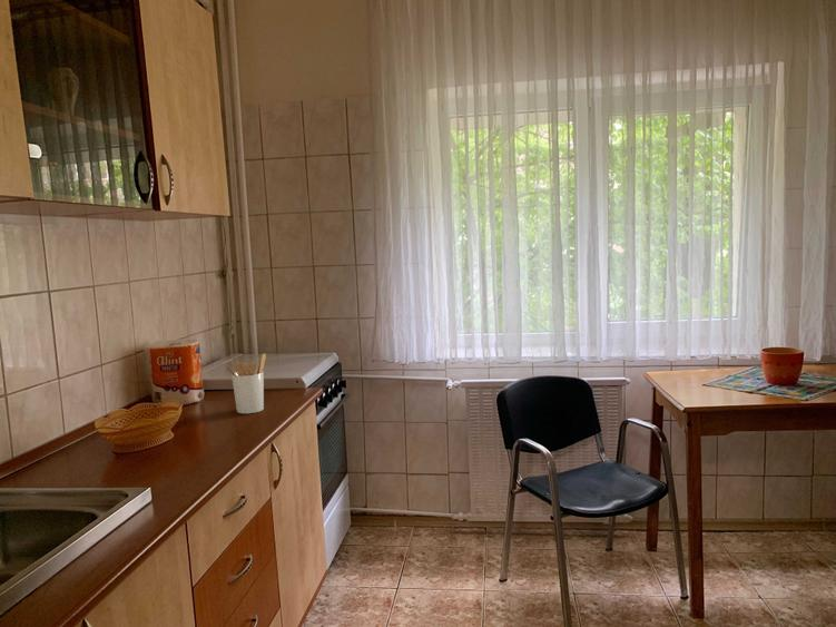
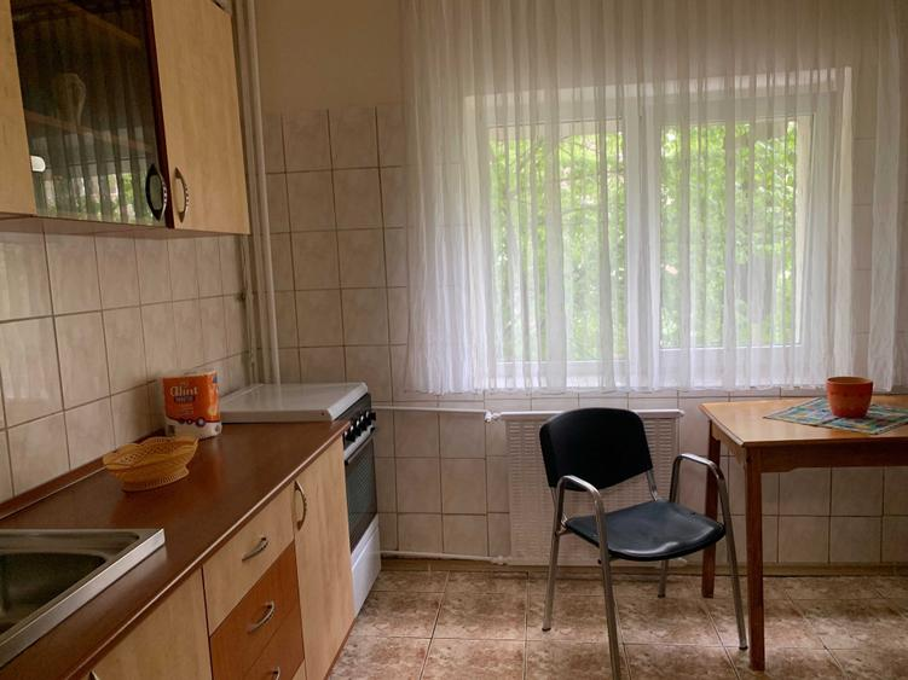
- utensil holder (247, 383)
